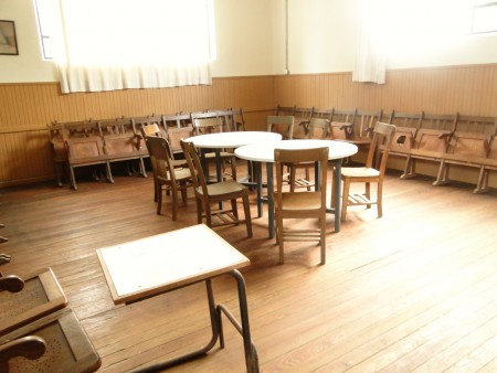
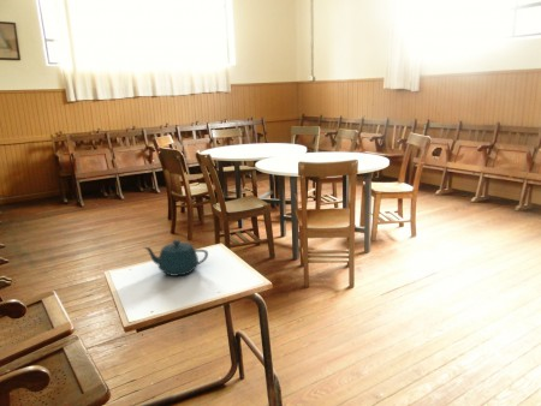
+ teapot (176, 256)
